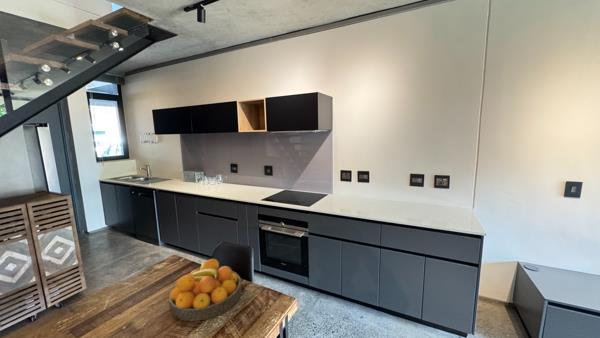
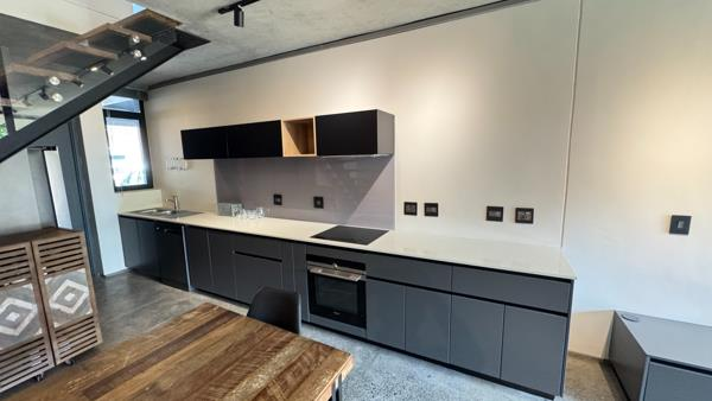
- fruit bowl (206, 282)
